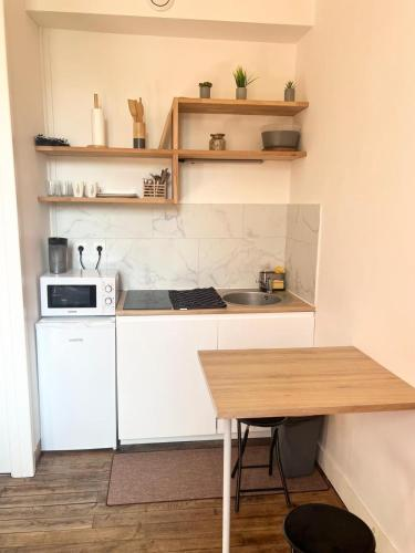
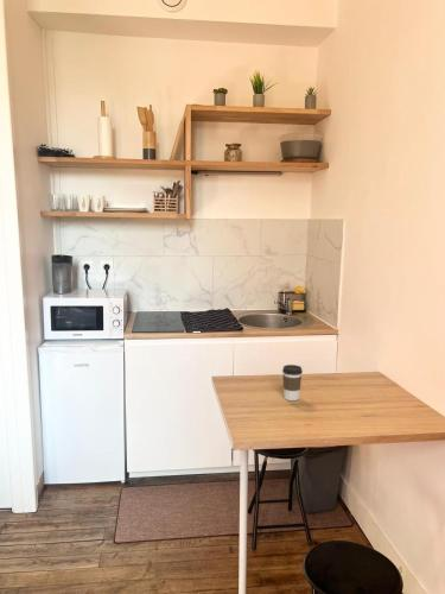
+ coffee cup (292, 383)
